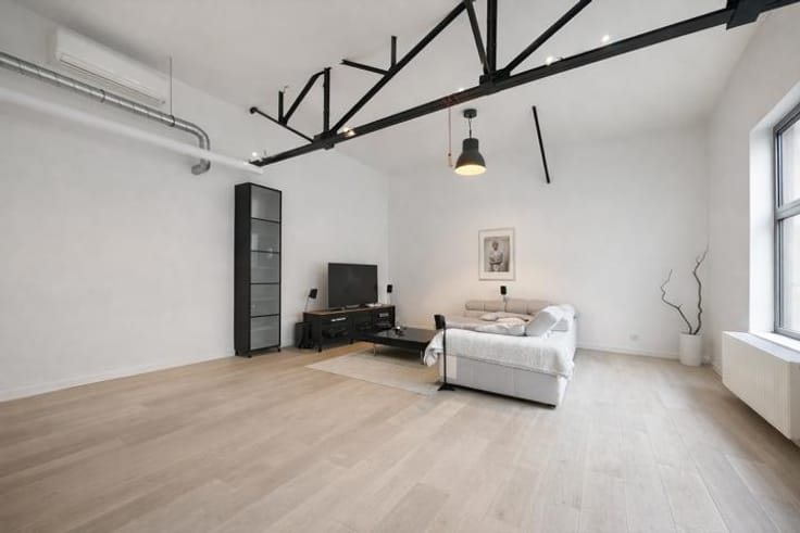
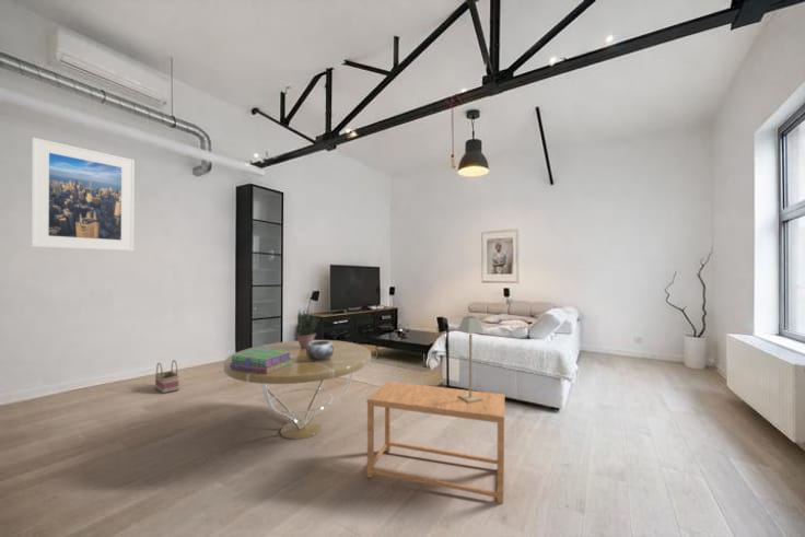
+ stack of books (261, 359)
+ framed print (86, 199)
+ coffee table (301, 389)
+ table lamp (470, 358)
+ decorative bowl (319, 350)
+ basket (166, 375)
+ potted plant (307, 327)
+ side table (433, 448)
